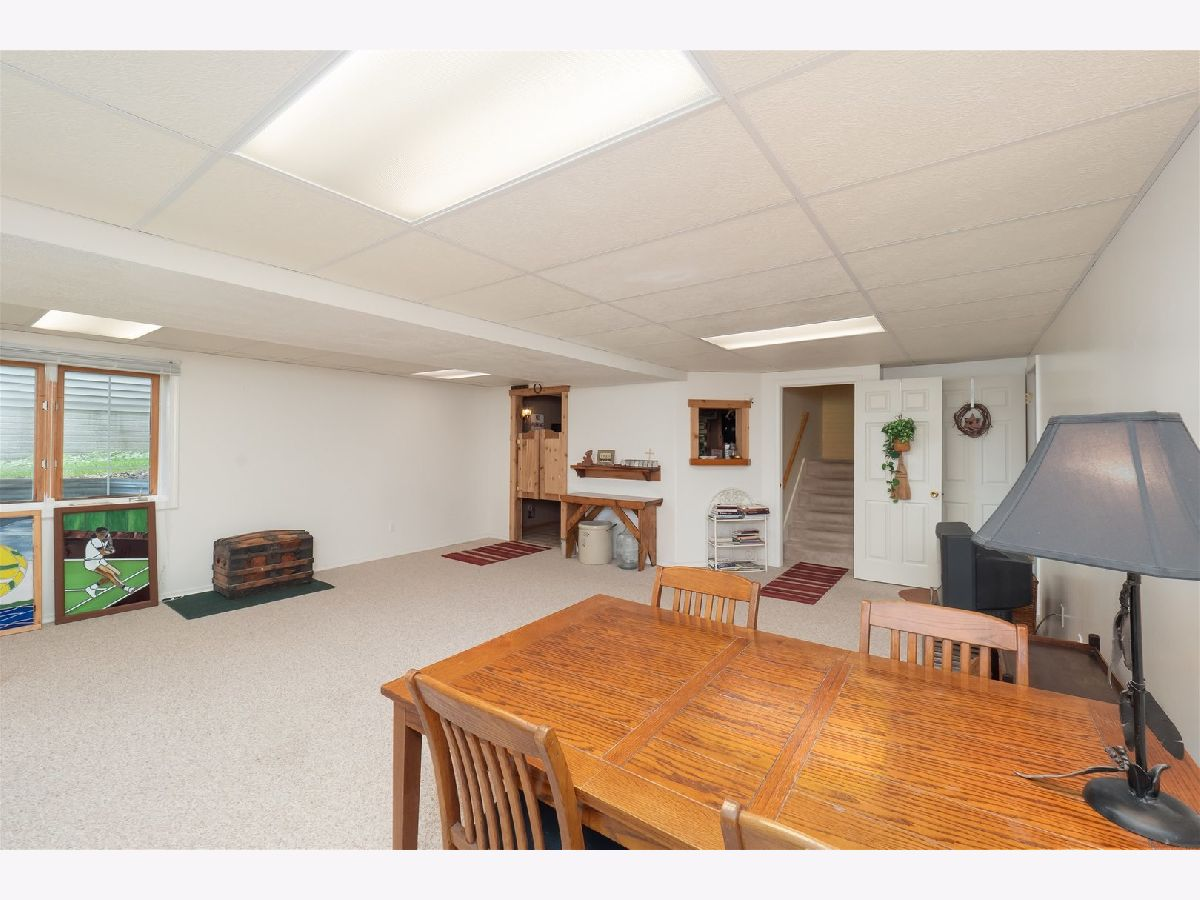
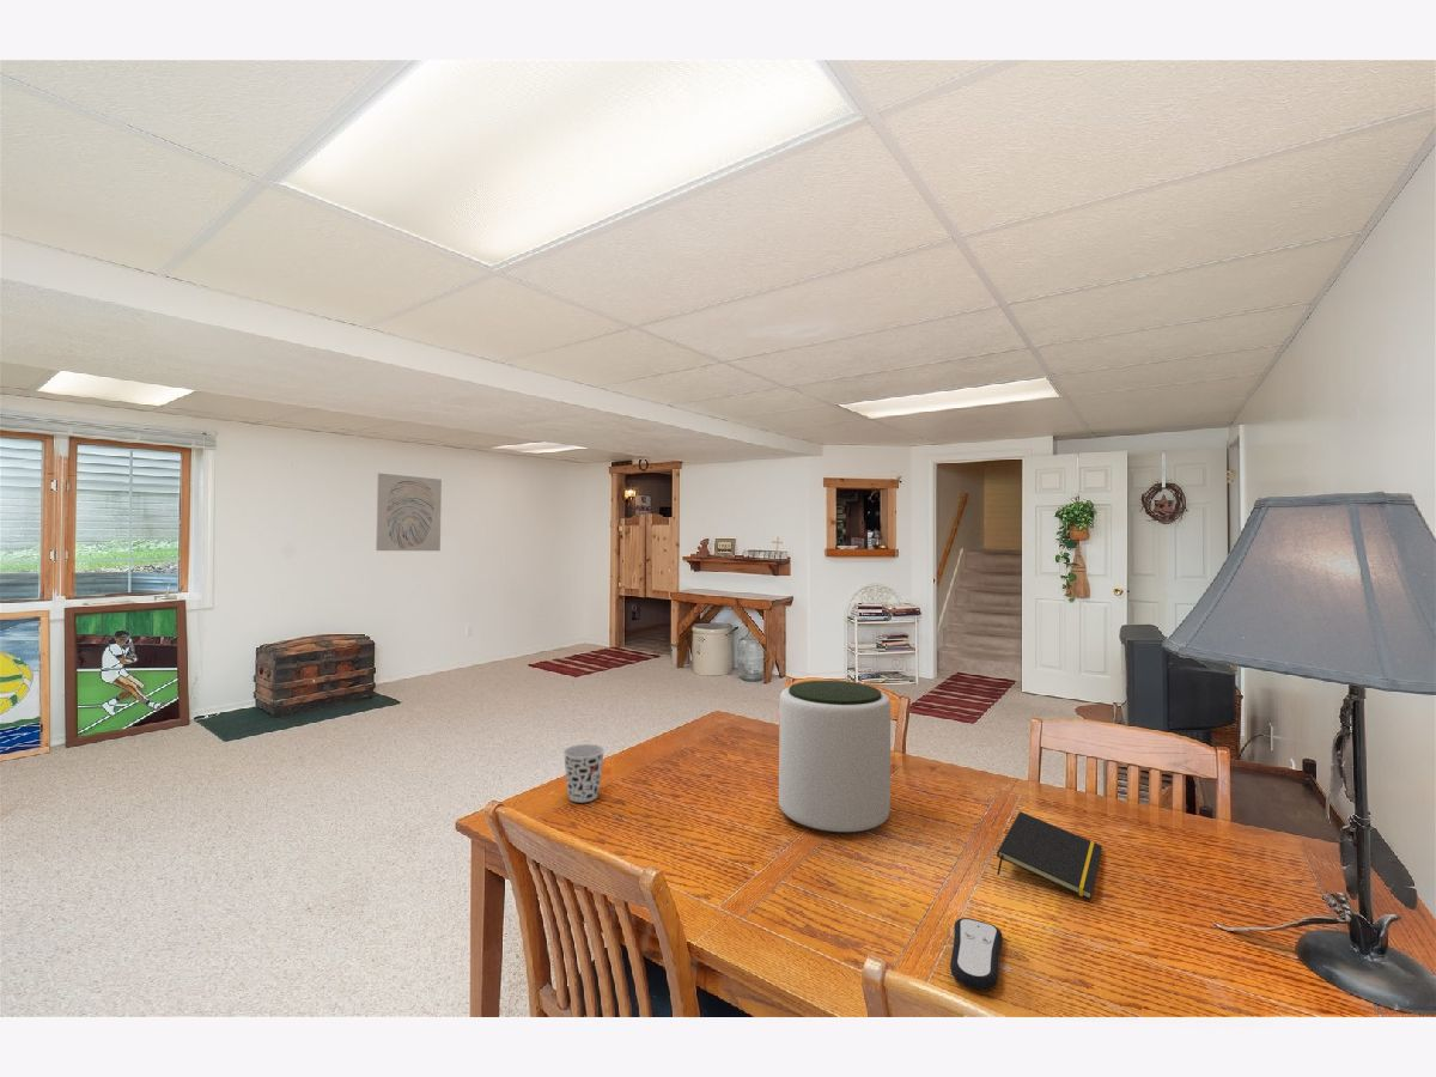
+ wall art (409, 513)
+ notepad (1051, 851)
+ remote control (975, 951)
+ cup (583, 773)
+ plant pot (833, 750)
